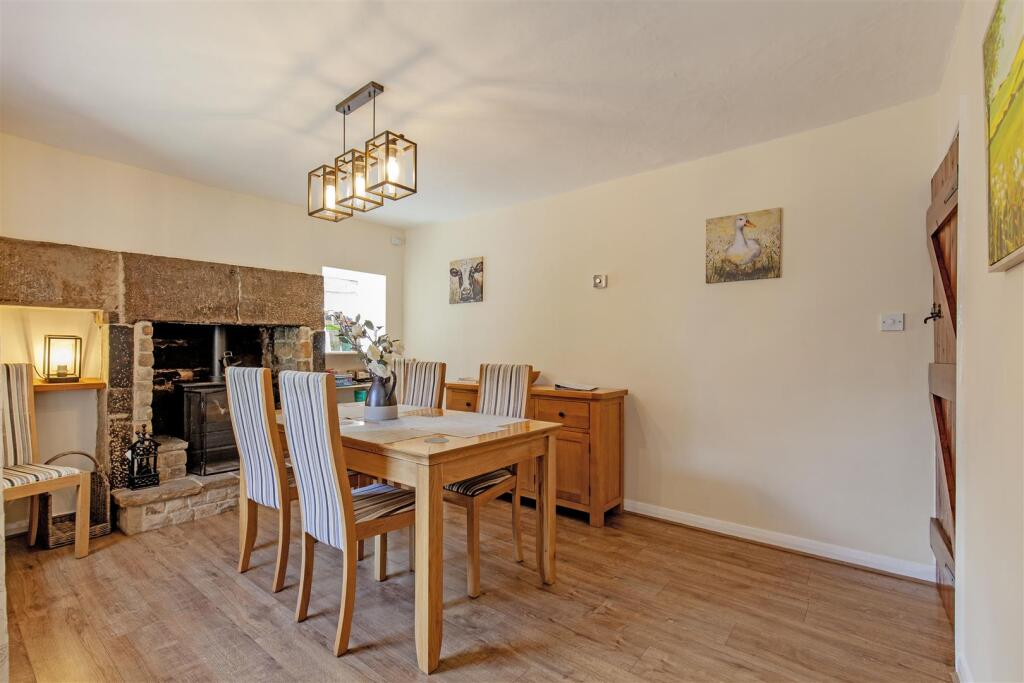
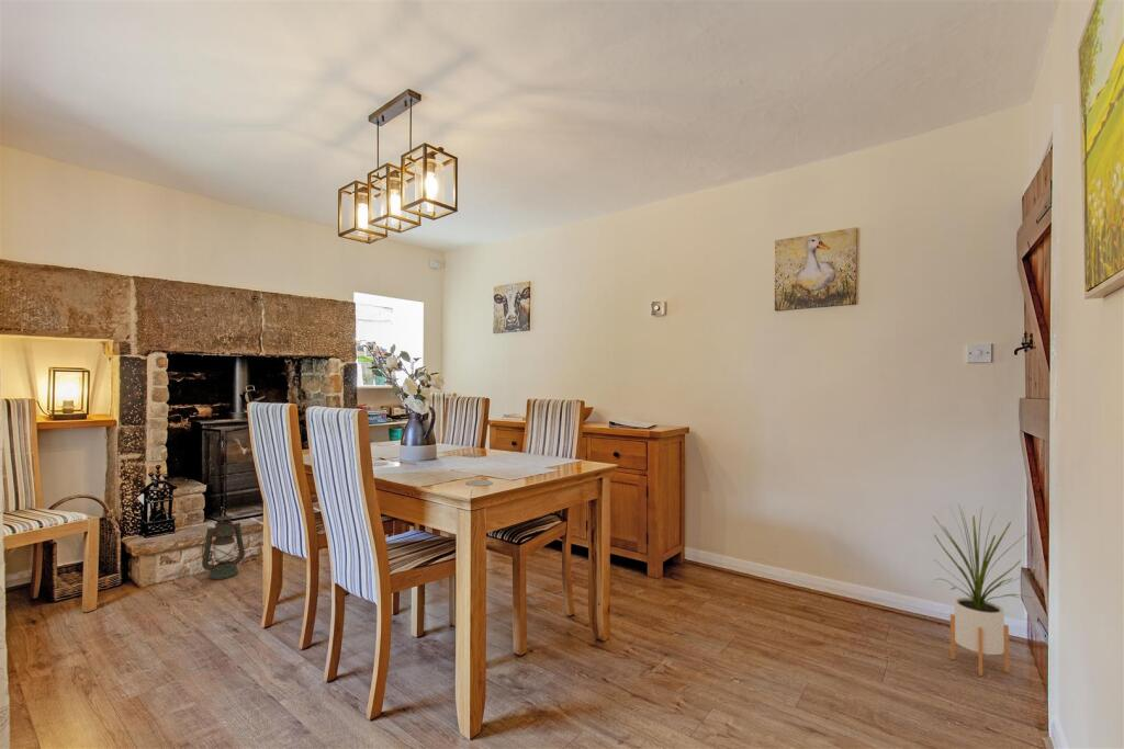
+ lantern (223, 544)
+ house plant (980, 587)
